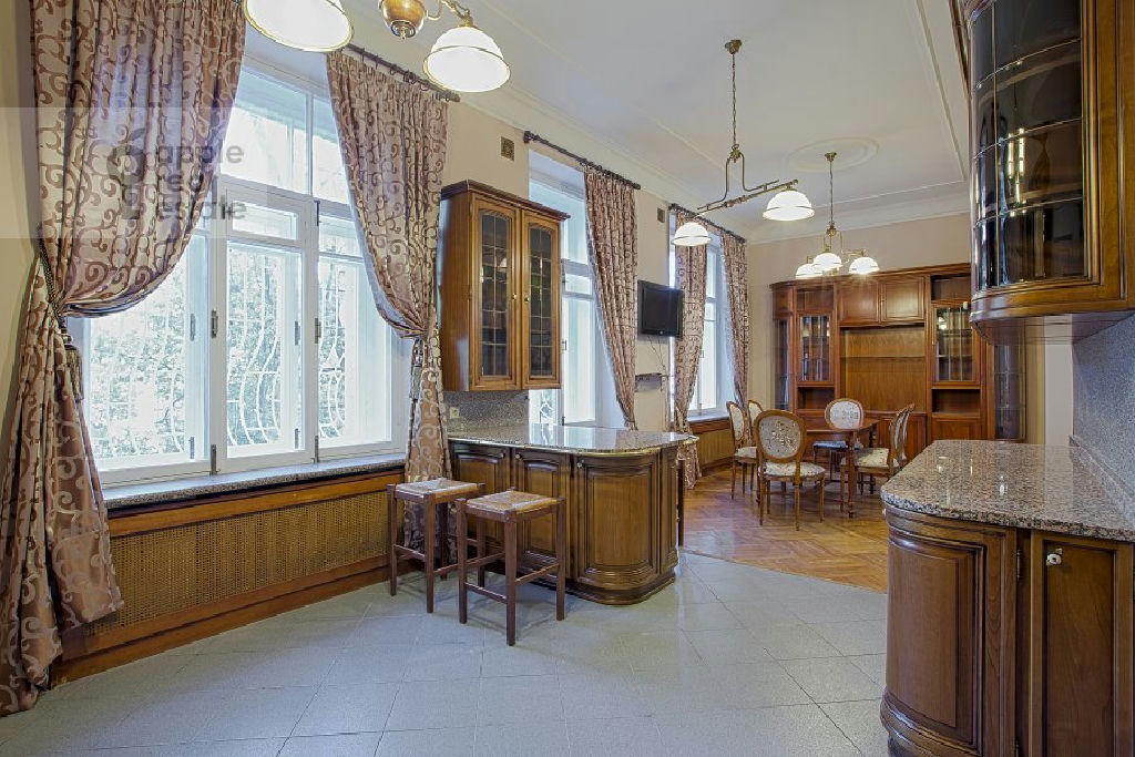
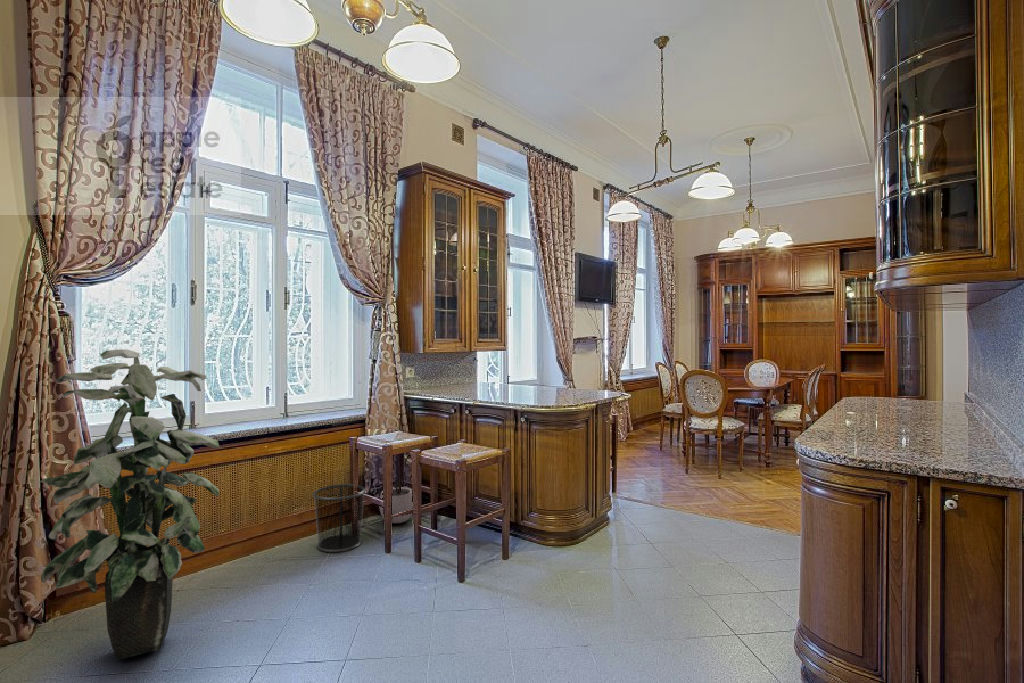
+ plant pot (397, 499)
+ indoor plant (131, 497)
+ waste bin (339, 517)
